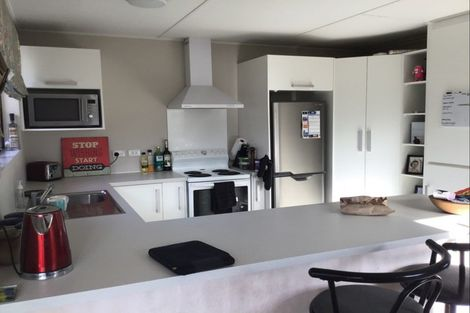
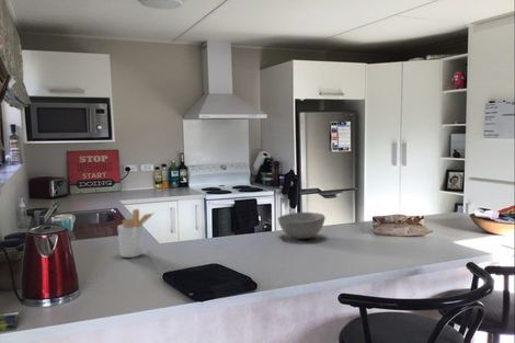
+ bowl (301, 227)
+ utensil holder (136, 232)
